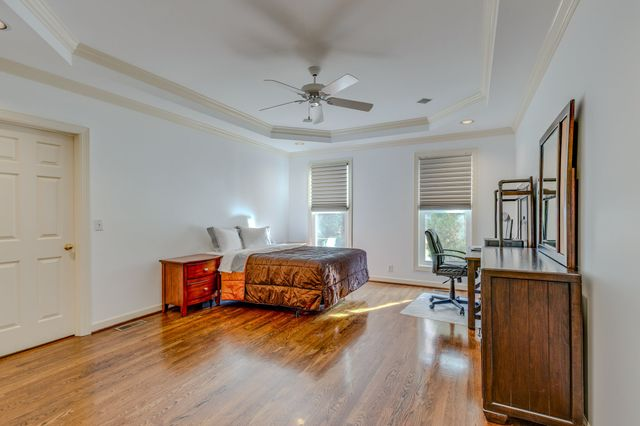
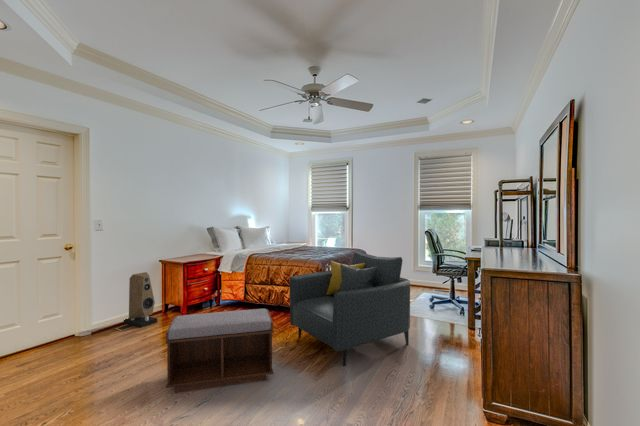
+ armchair (350, 298)
+ speaker (140, 297)
+ bench (222, 346)
